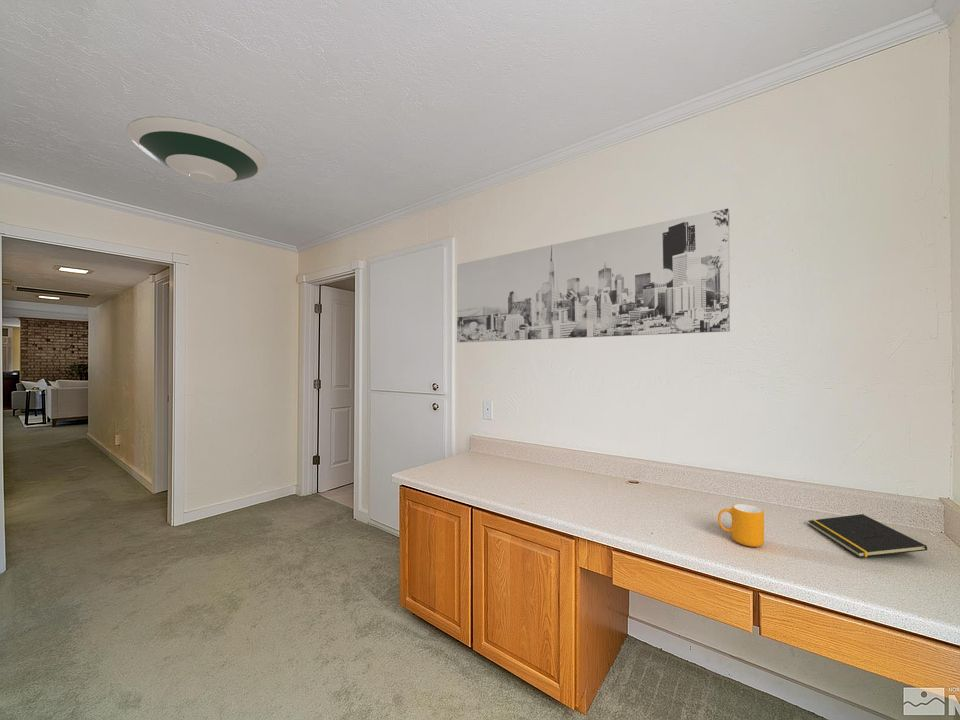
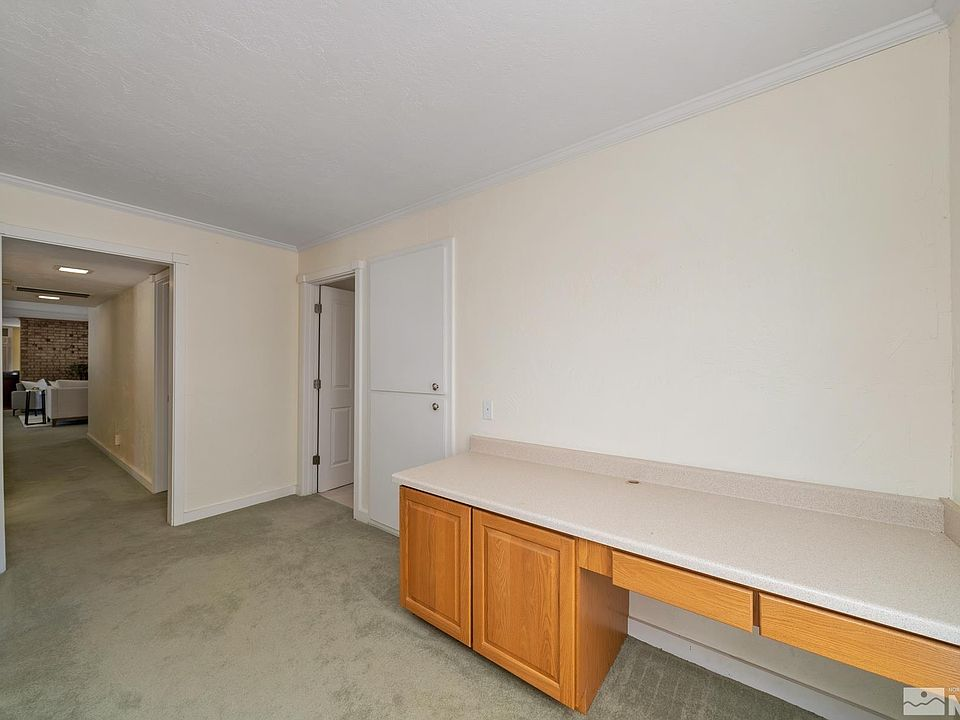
- mug (740, 524)
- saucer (202, 164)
- wall art (563, 290)
- notepad (861, 534)
